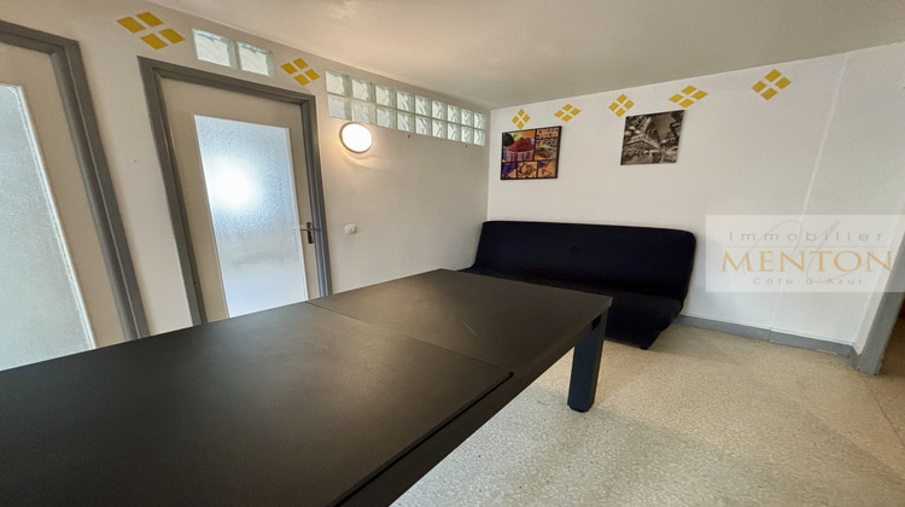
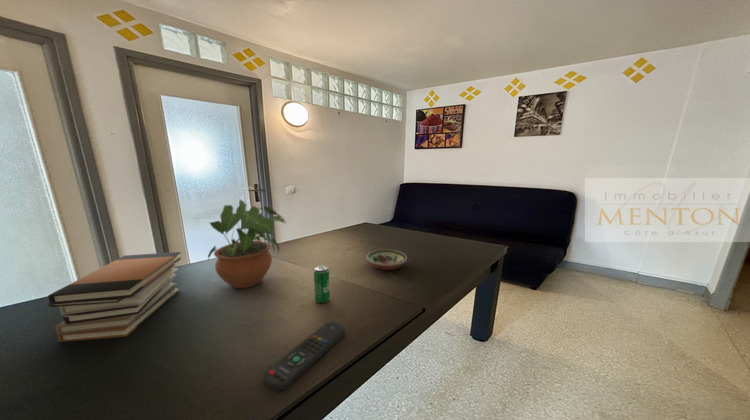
+ remote control (309, 350)
+ decorative bowl (386, 261)
+ beverage can (321, 284)
+ book stack (129, 290)
+ potted plant (245, 242)
